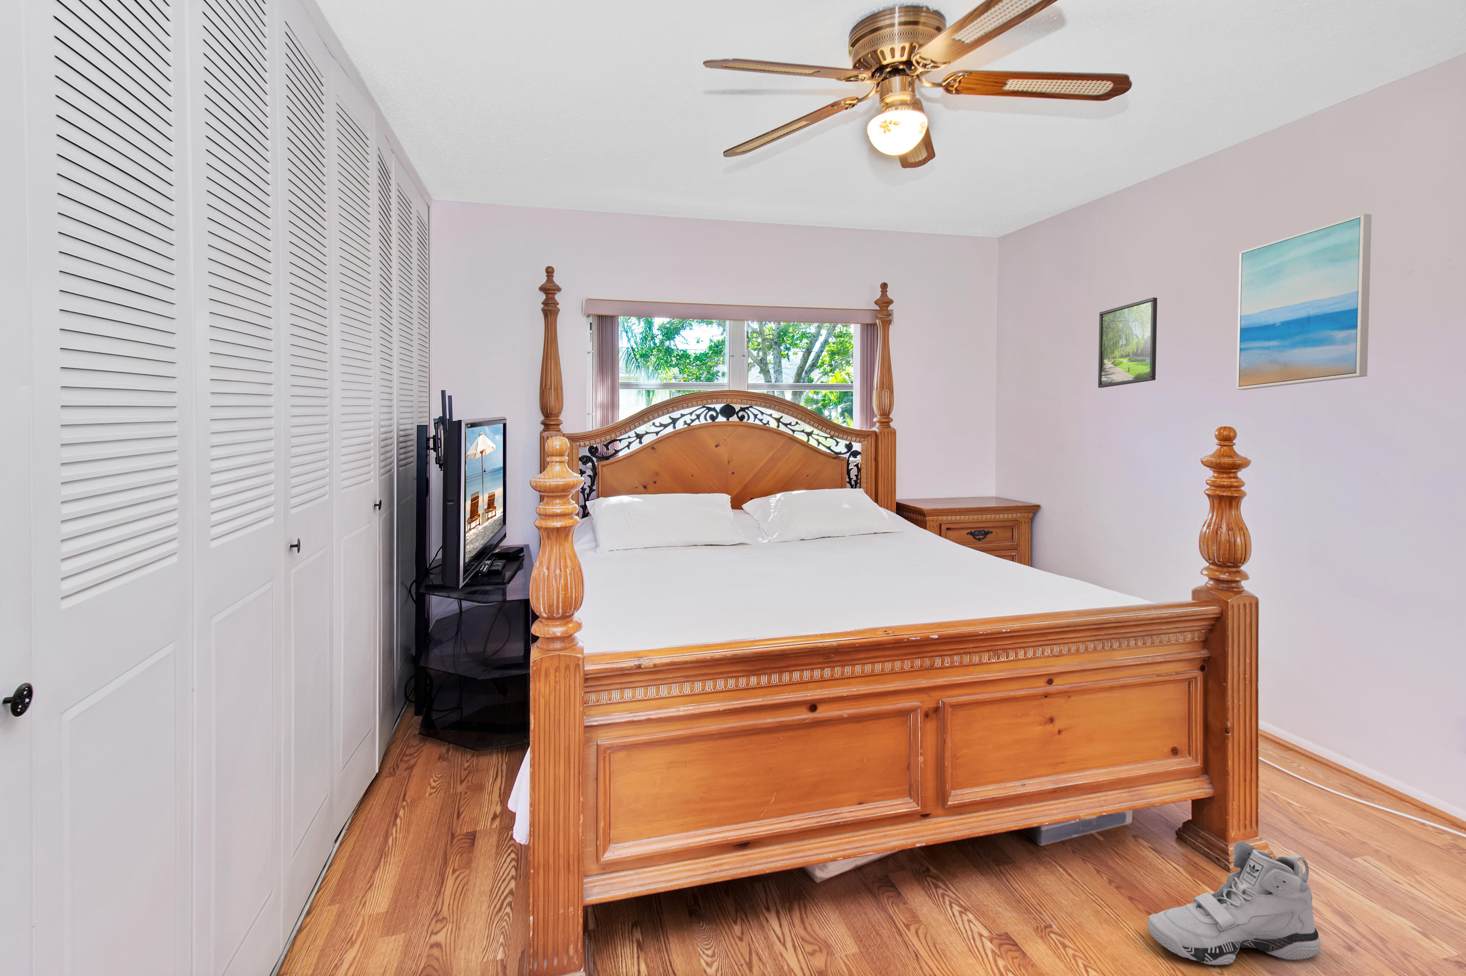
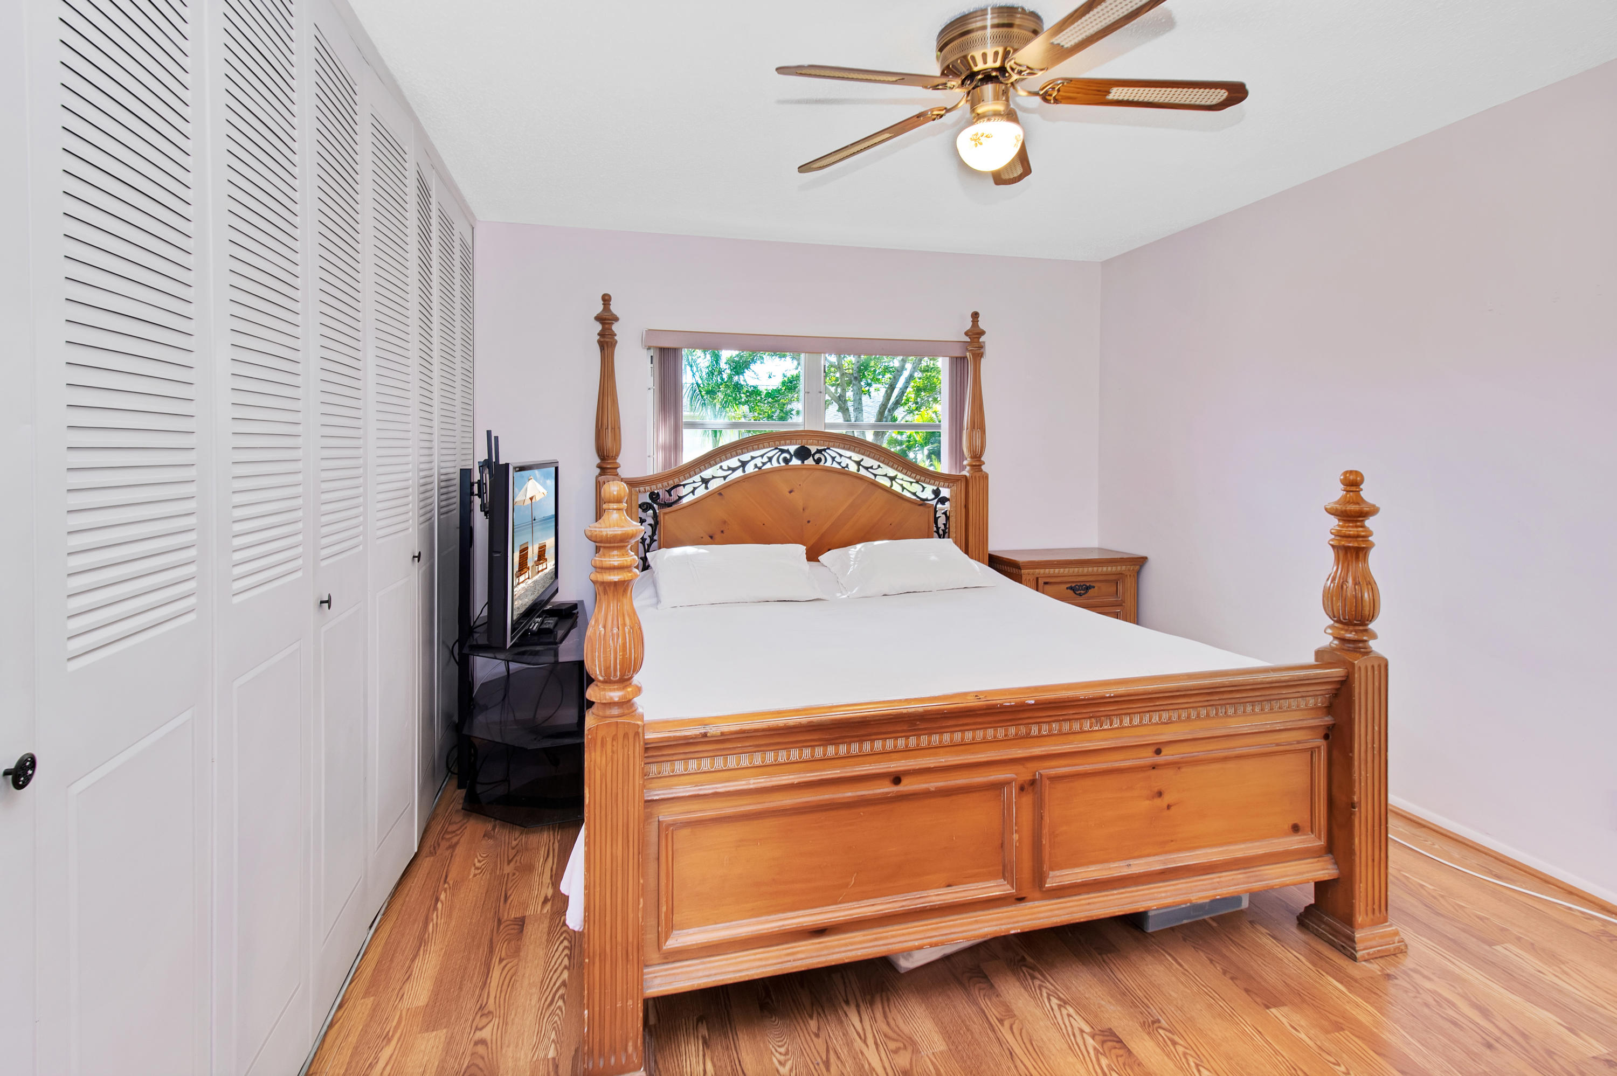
- wall art (1298, 309)
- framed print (1126, 344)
- sneaker (1233, 900)
